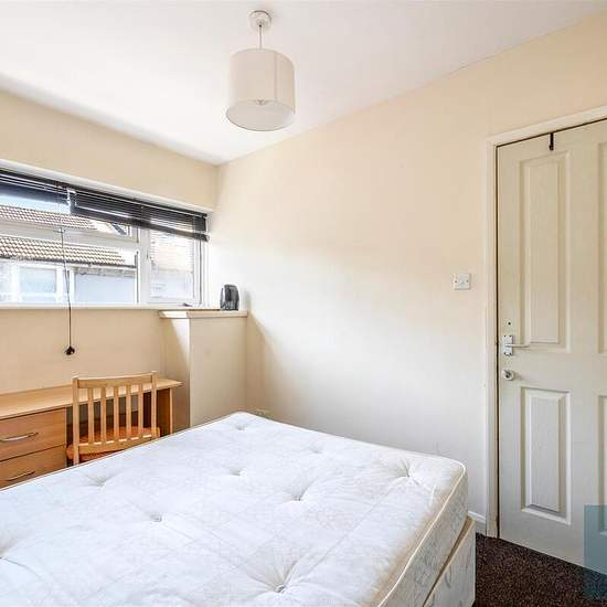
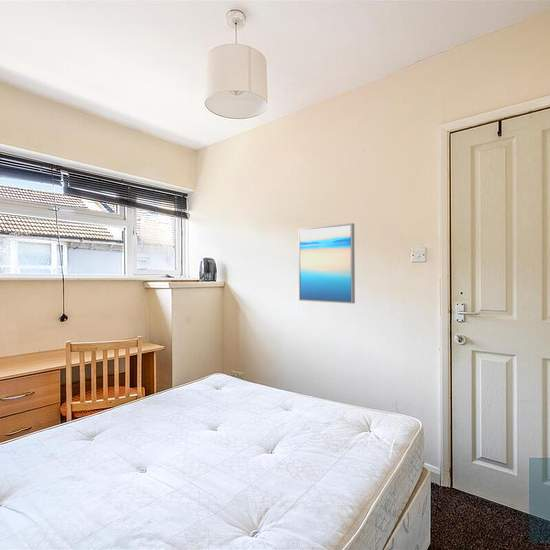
+ wall art (325, 264)
